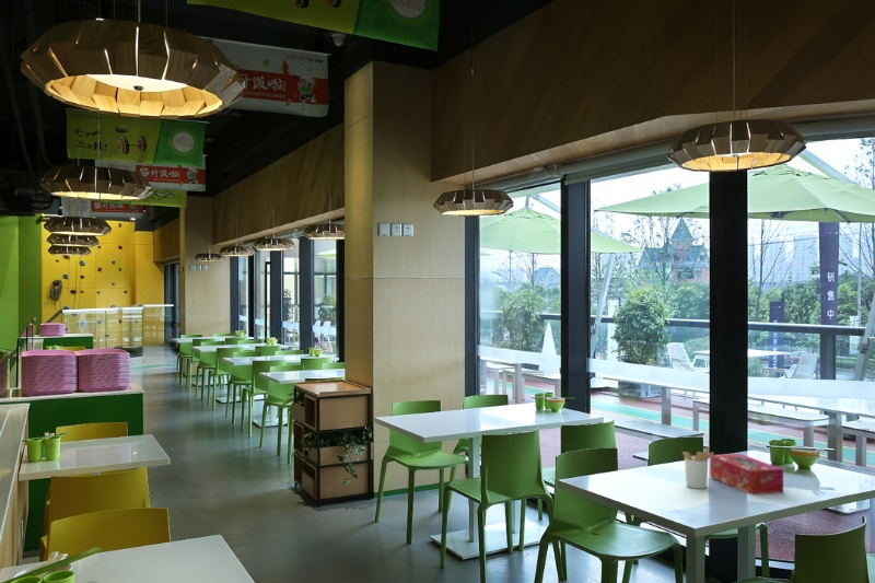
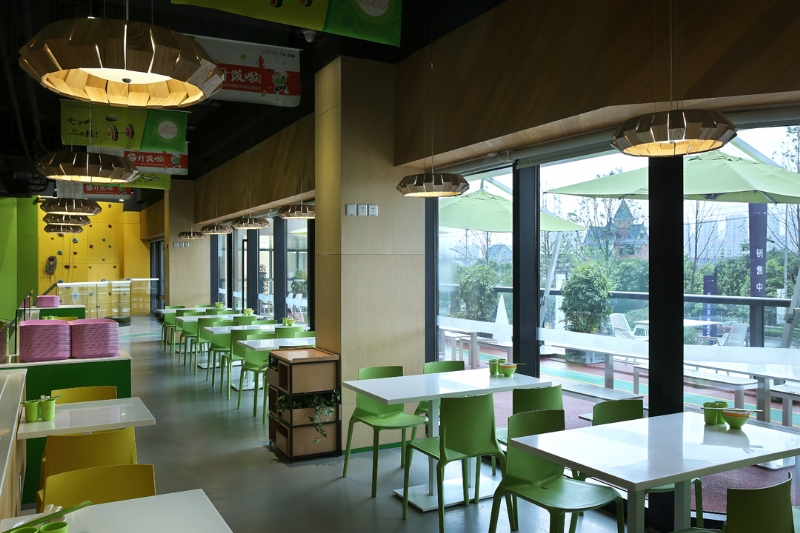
- tissue box (745, 473)
- utensil holder (699, 466)
